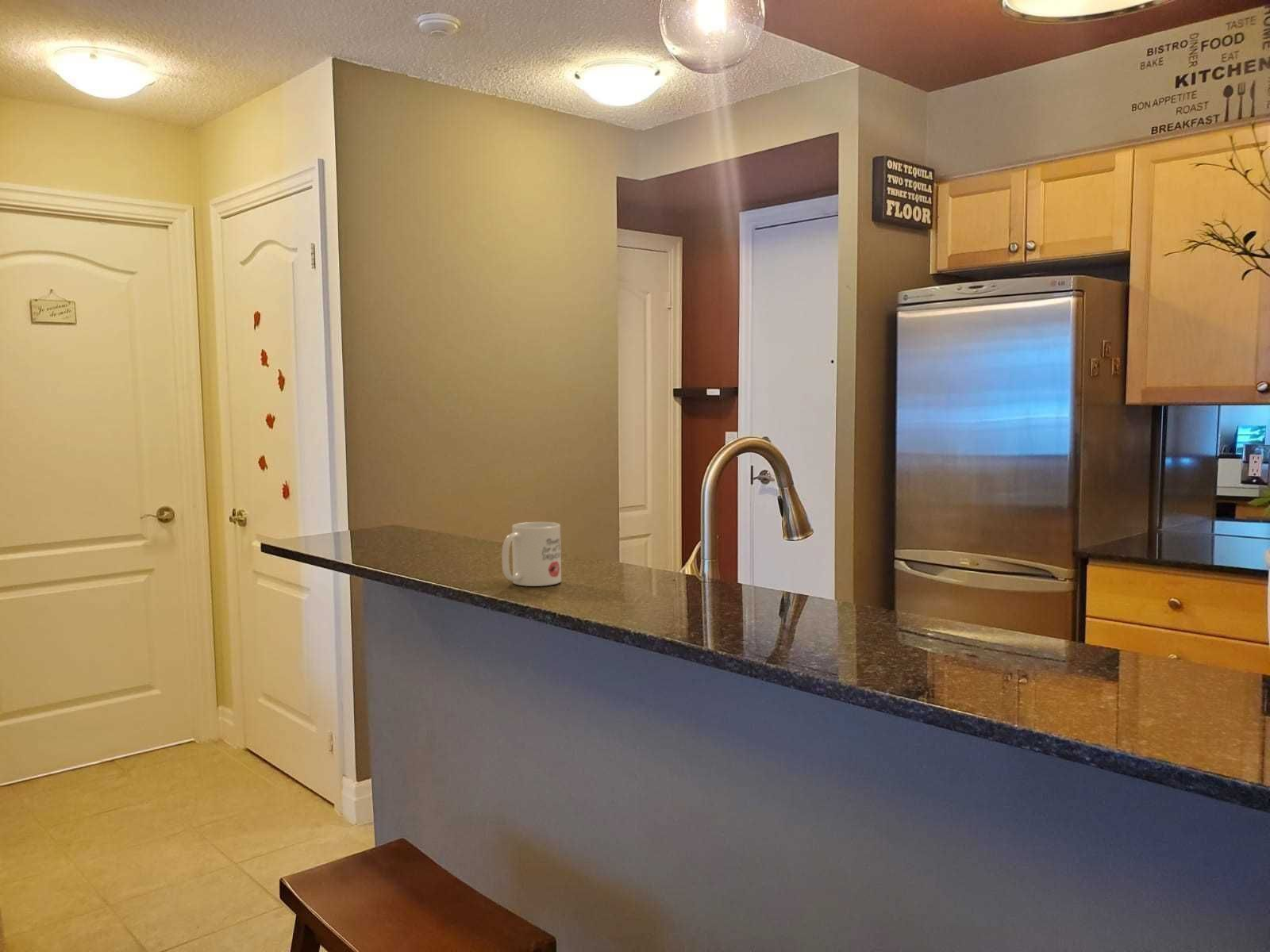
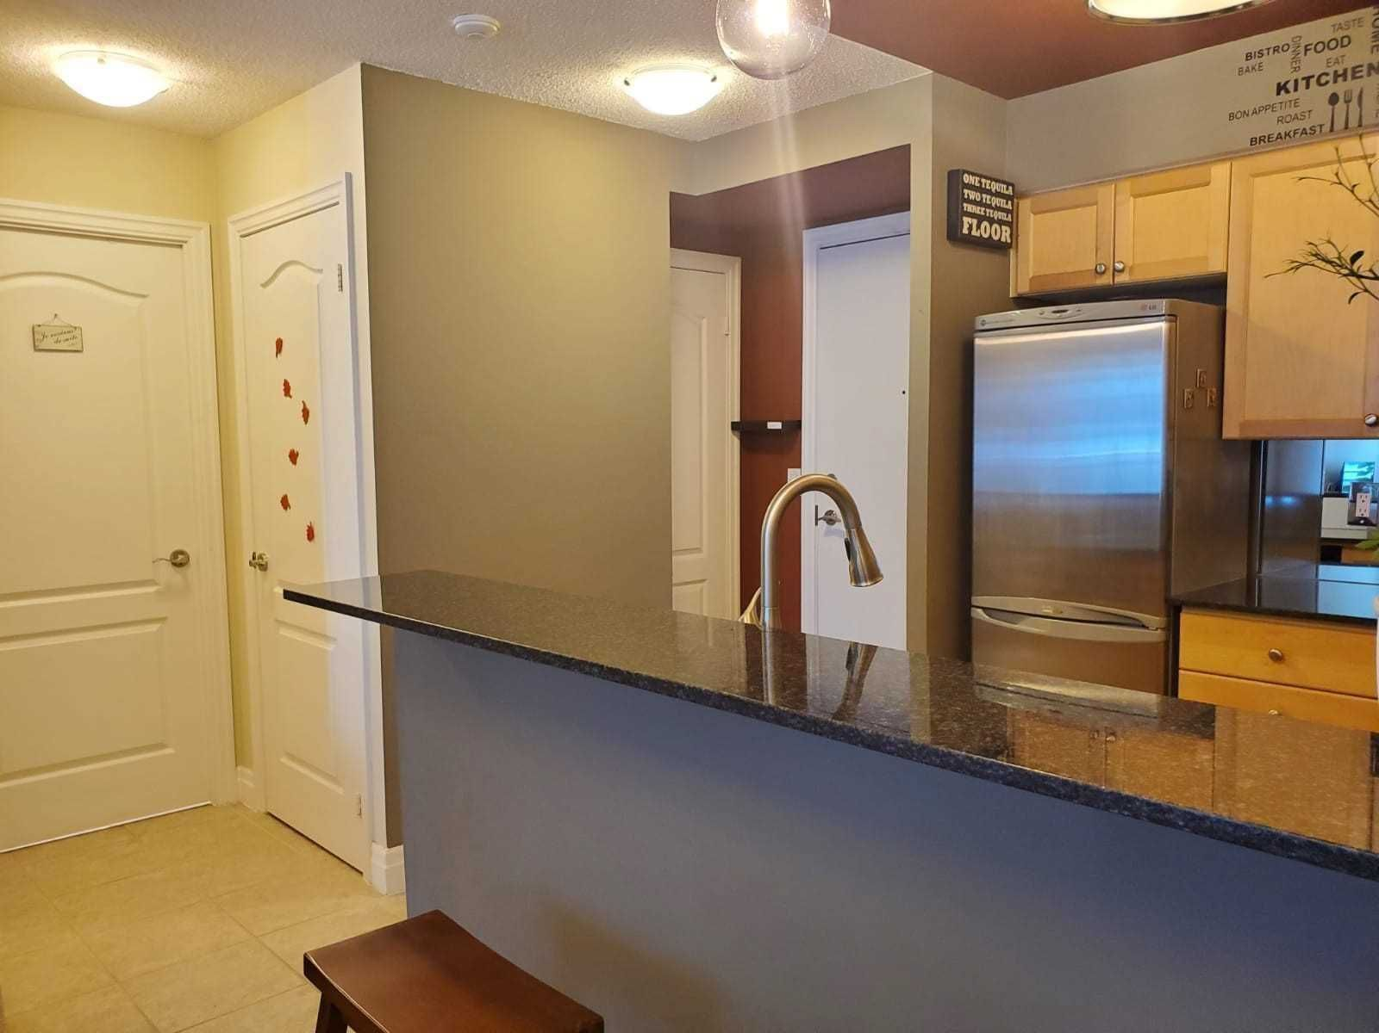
- mug (529, 555)
